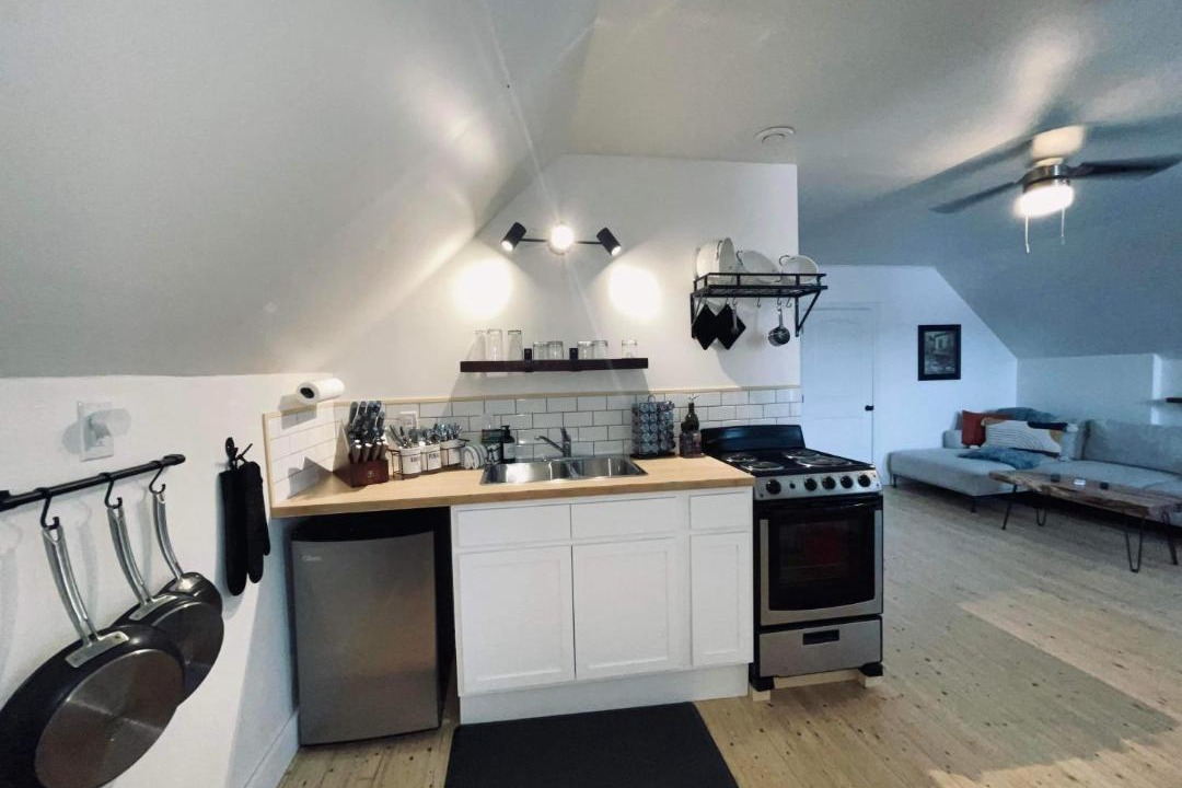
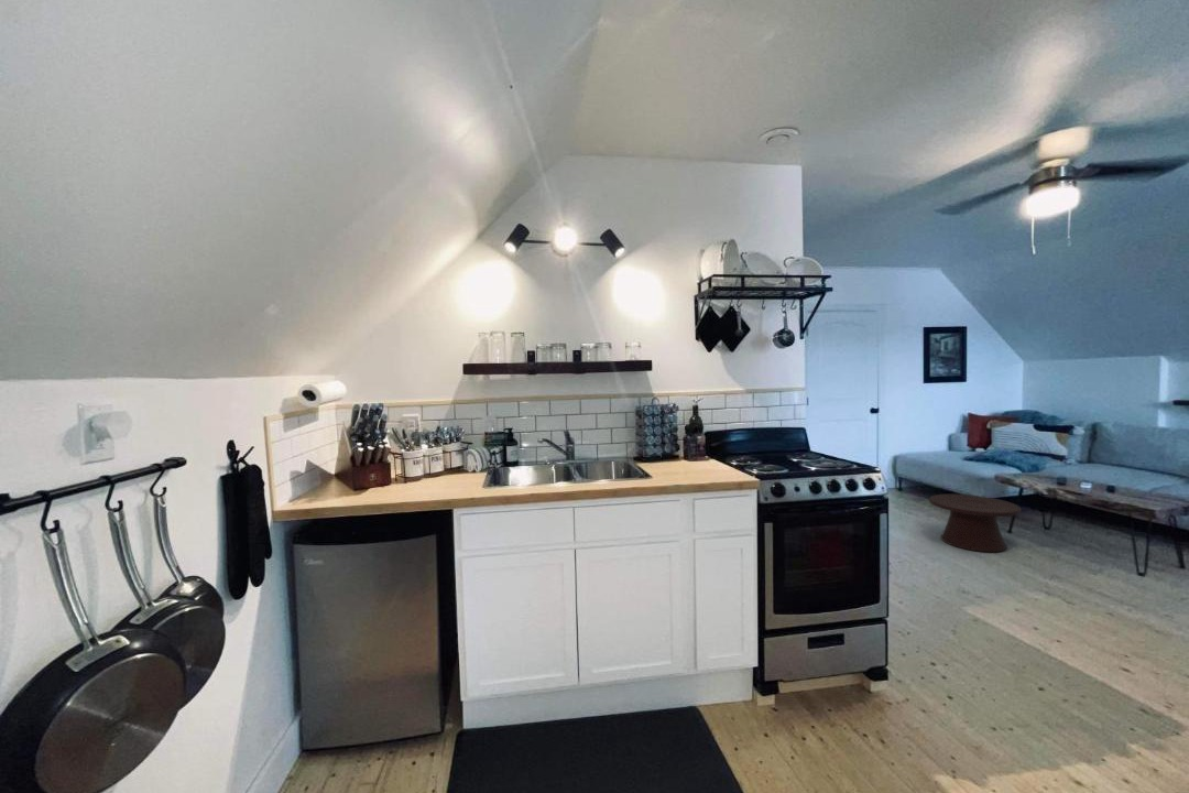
+ side table (972, 522)
